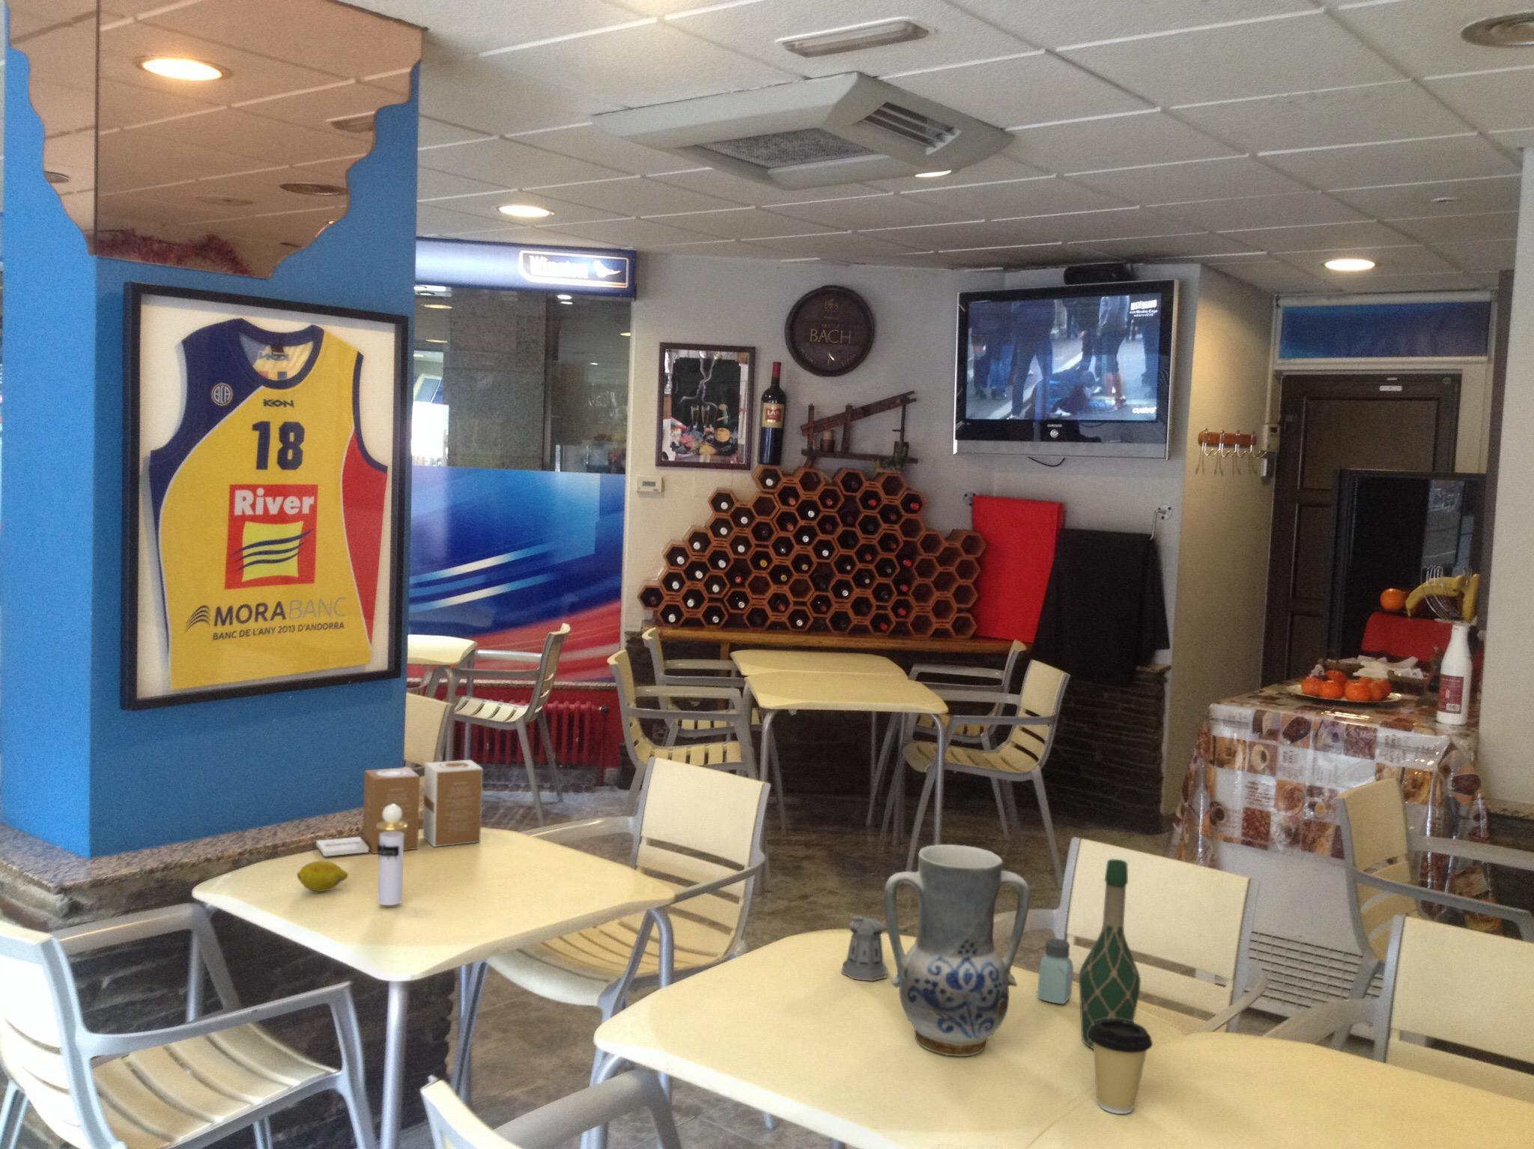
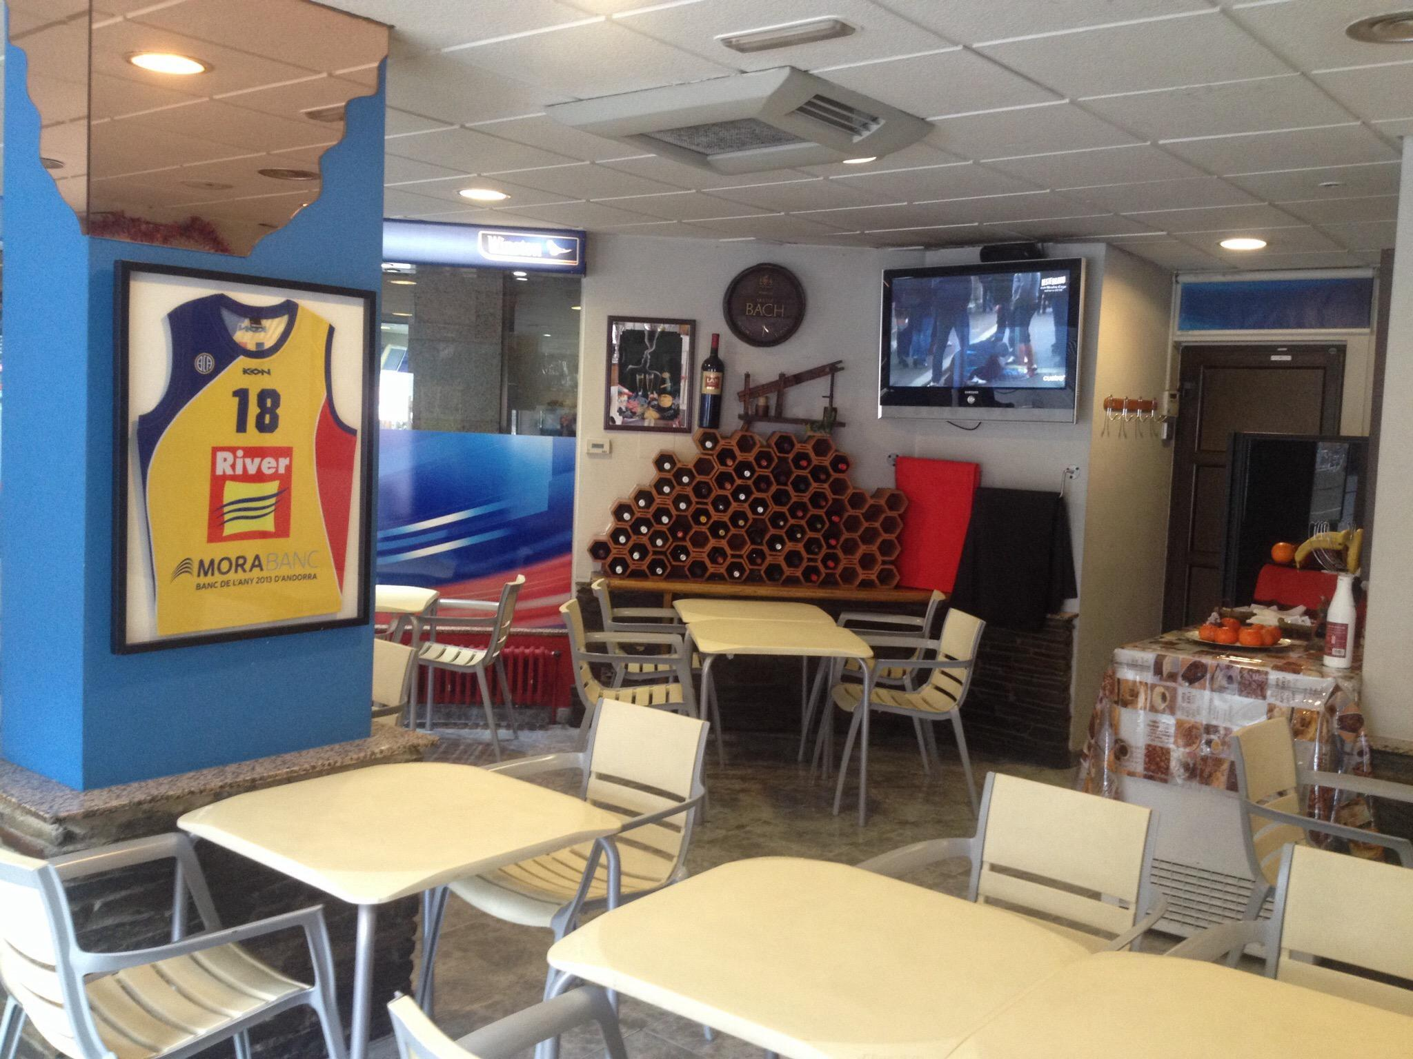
- saltshaker (1056, 969)
- perfume bottle (391, 855)
- vase (954, 950)
- coffee cup (1118, 1066)
- bottle (400, 806)
- fruit (323, 875)
- pepper shaker (871, 945)
- wine bottle (1111, 953)
